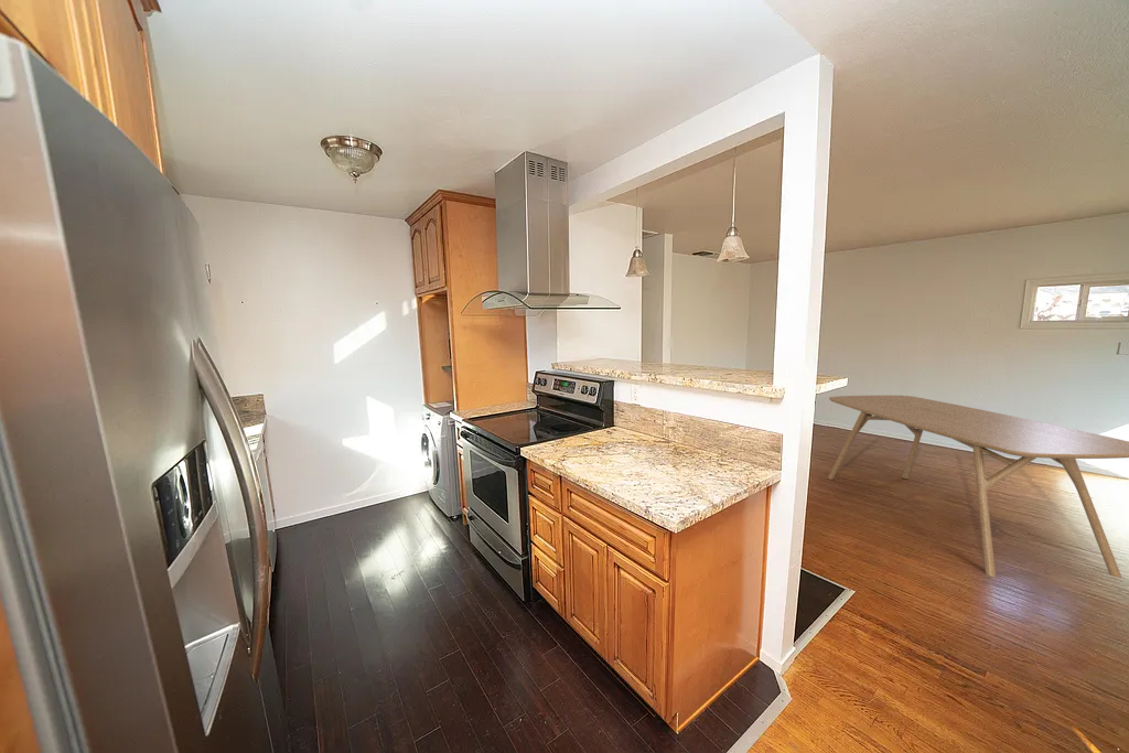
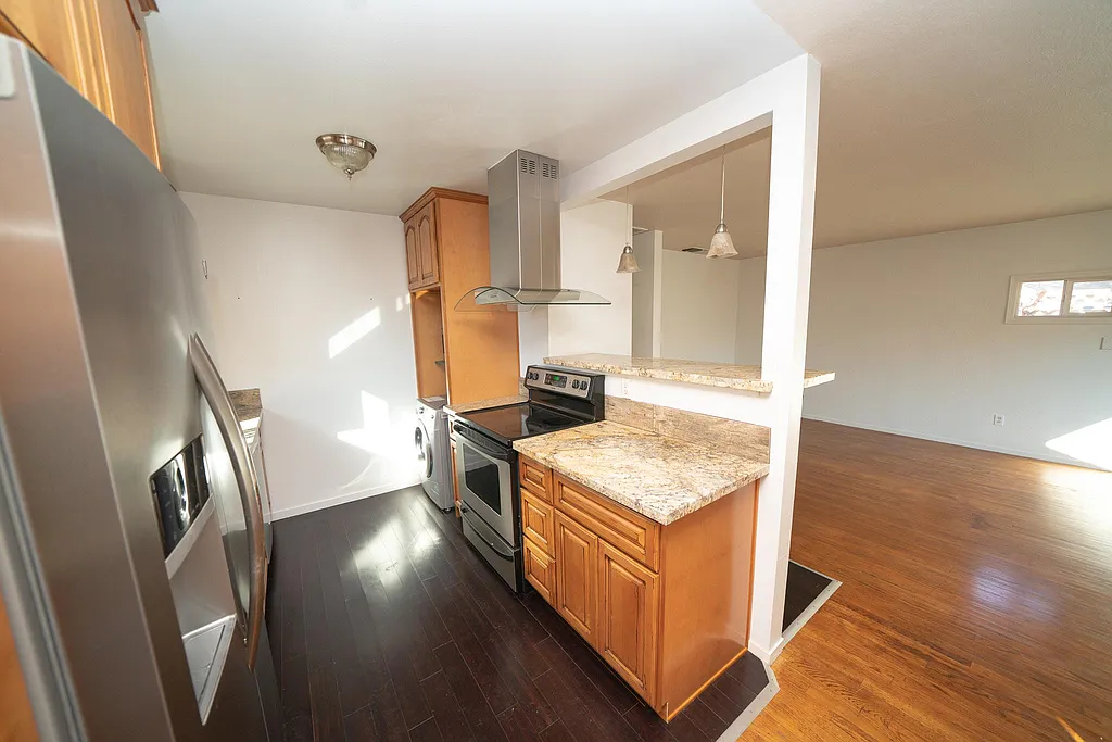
- dining table (956, 440)
